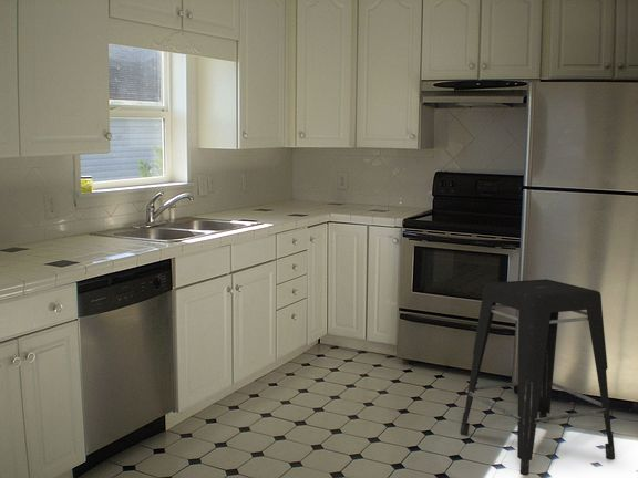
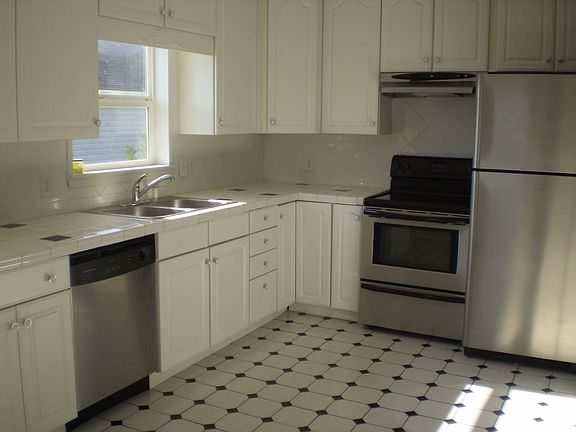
- stool (537, 367)
